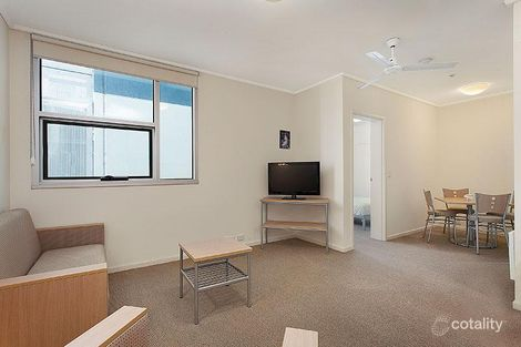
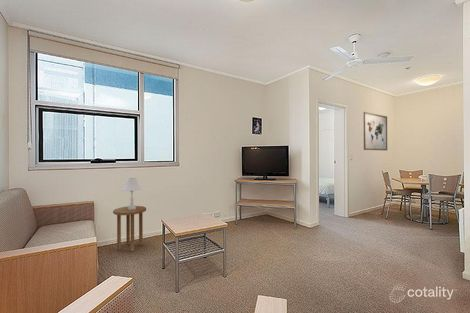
+ wall art (376, 132)
+ table lamp (131, 193)
+ side table (130, 228)
